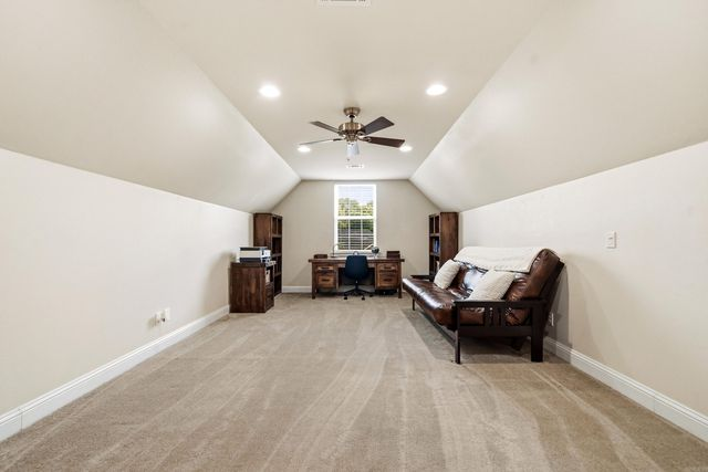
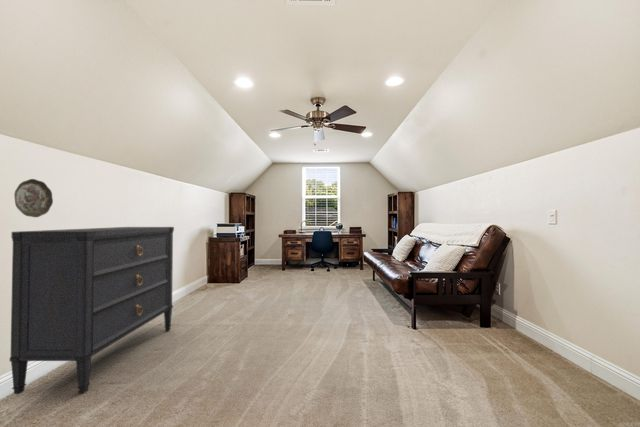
+ decorative plate (33, 198)
+ dresser (111, 291)
